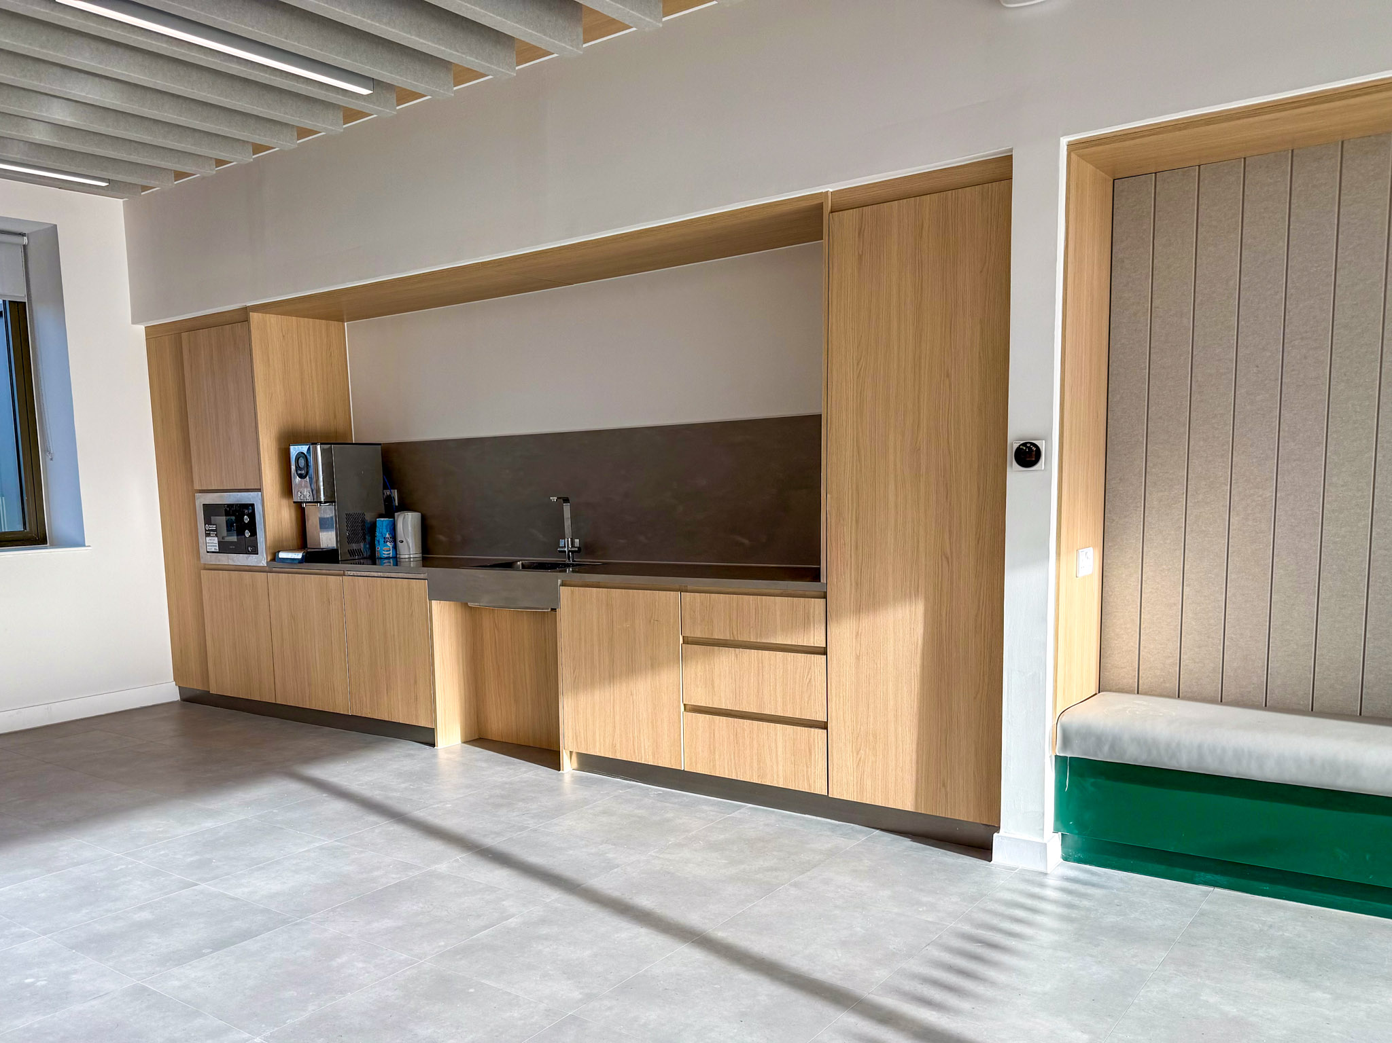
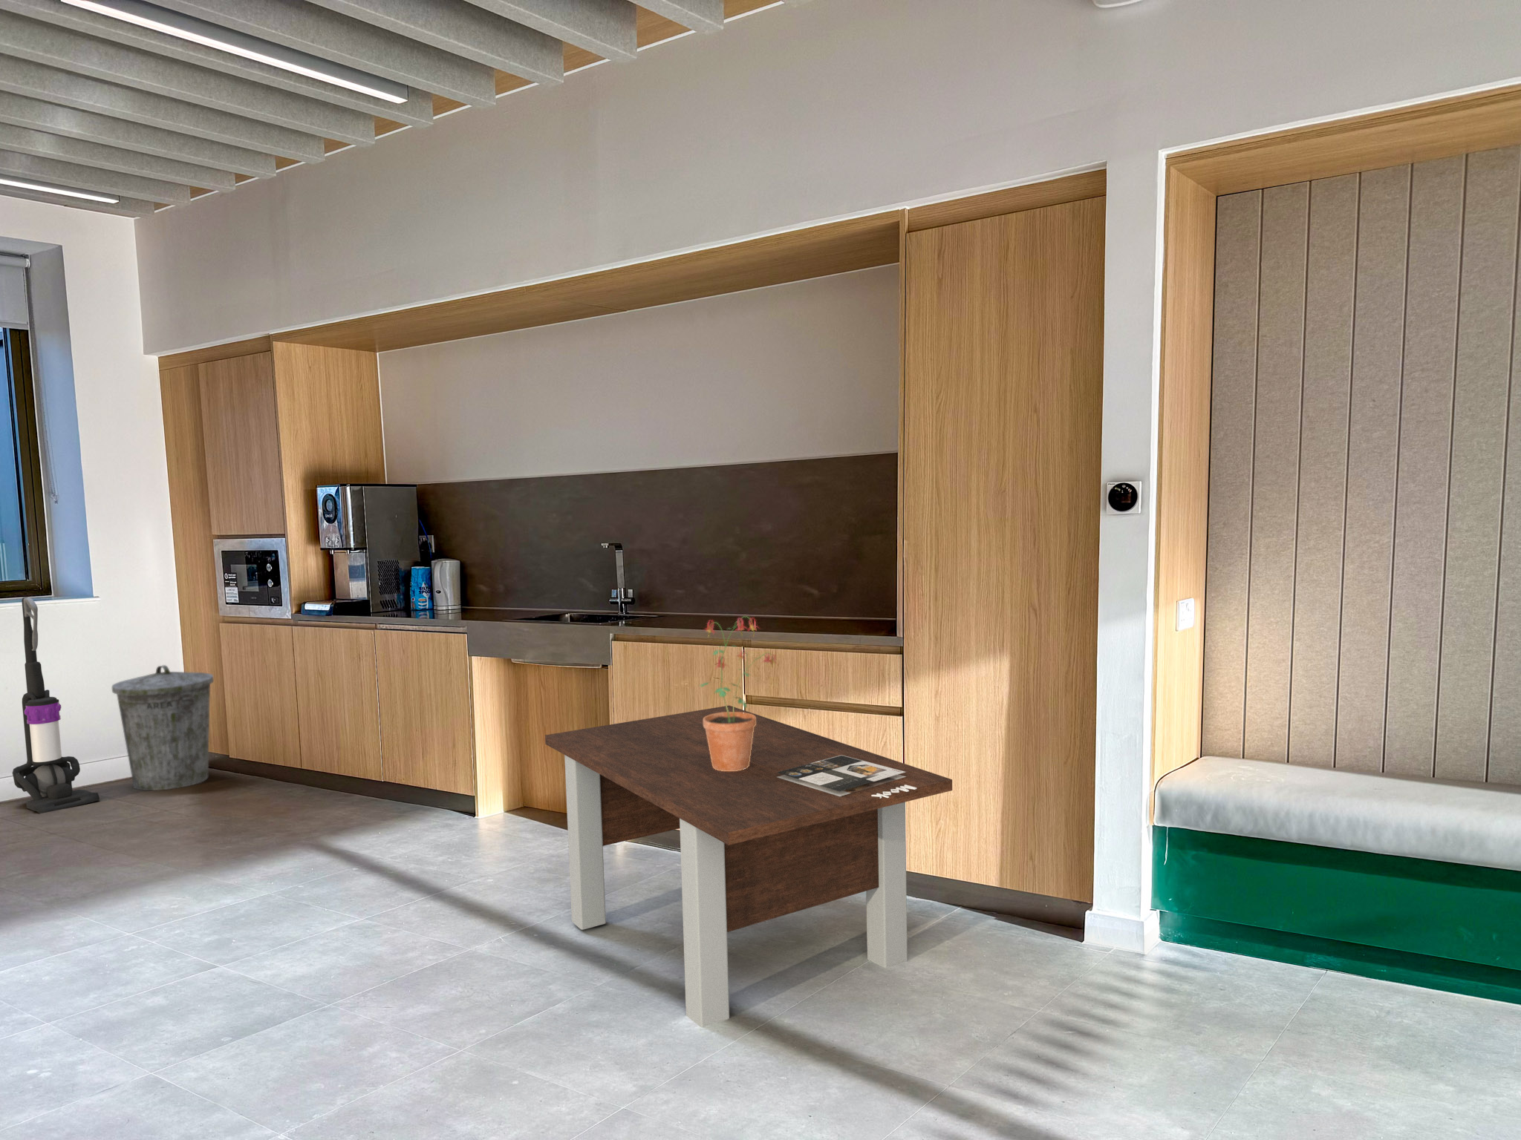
+ coffee table (731, 849)
+ potted plant (731, 690)
+ magazine (853, 777)
+ trash can (166, 723)
+ vacuum cleaner (44, 701)
